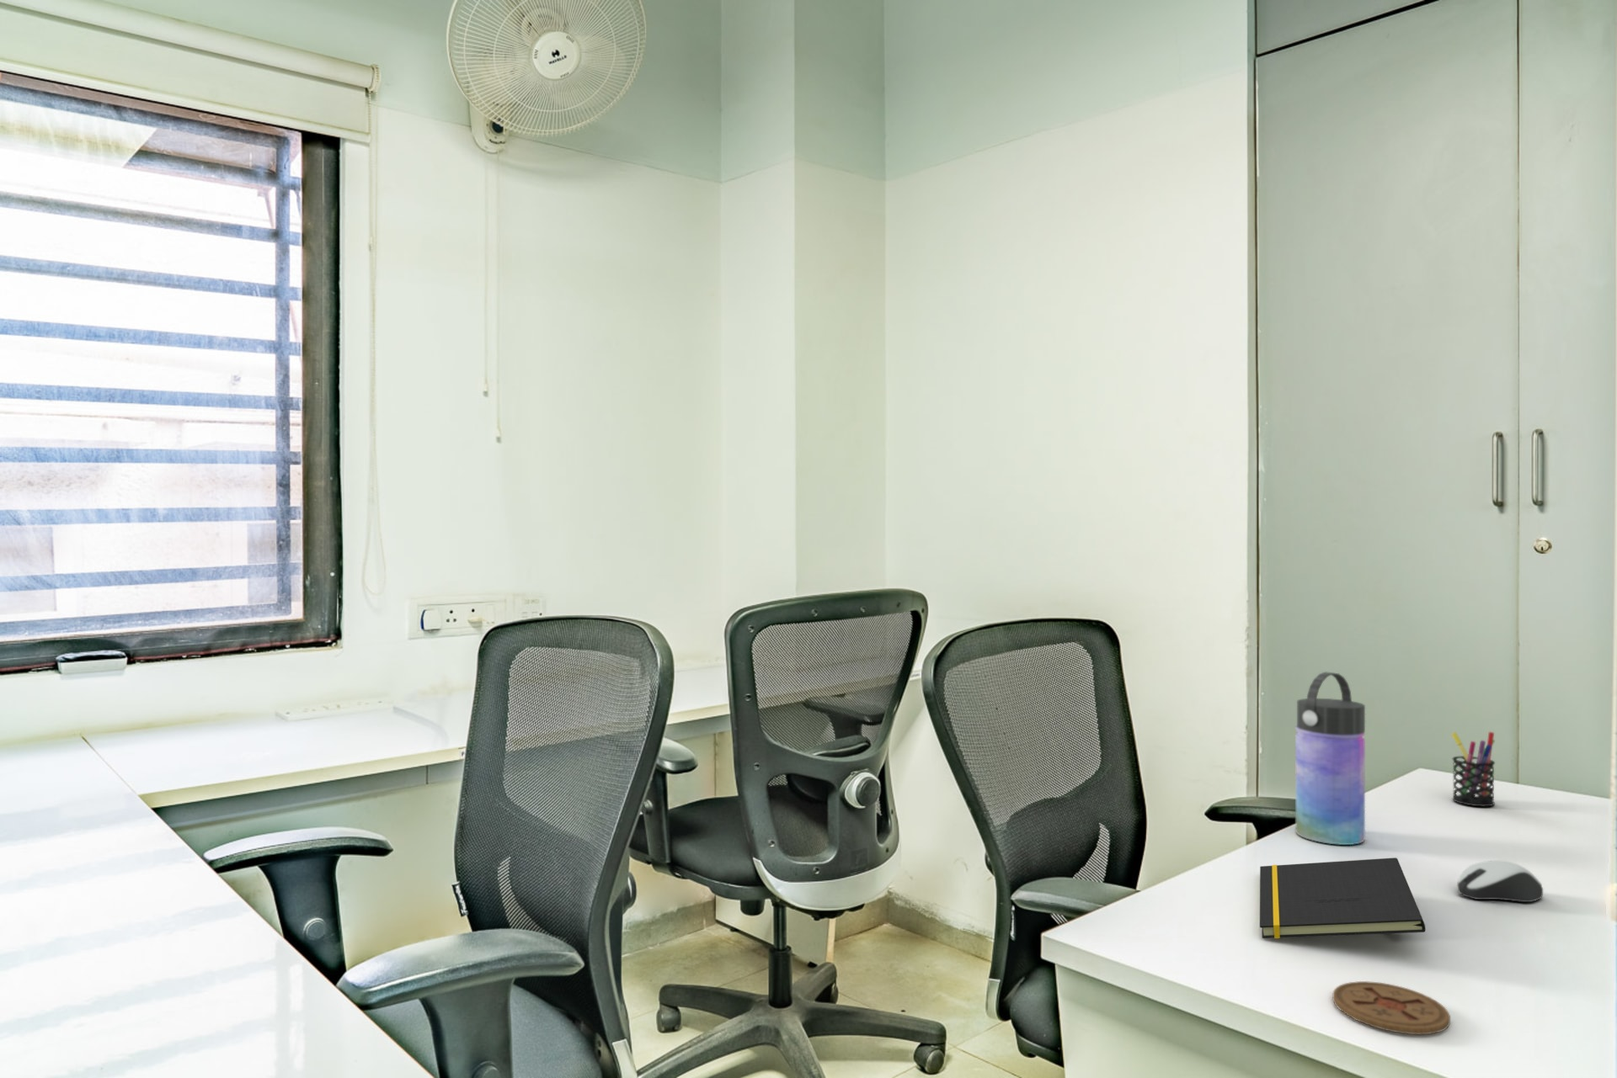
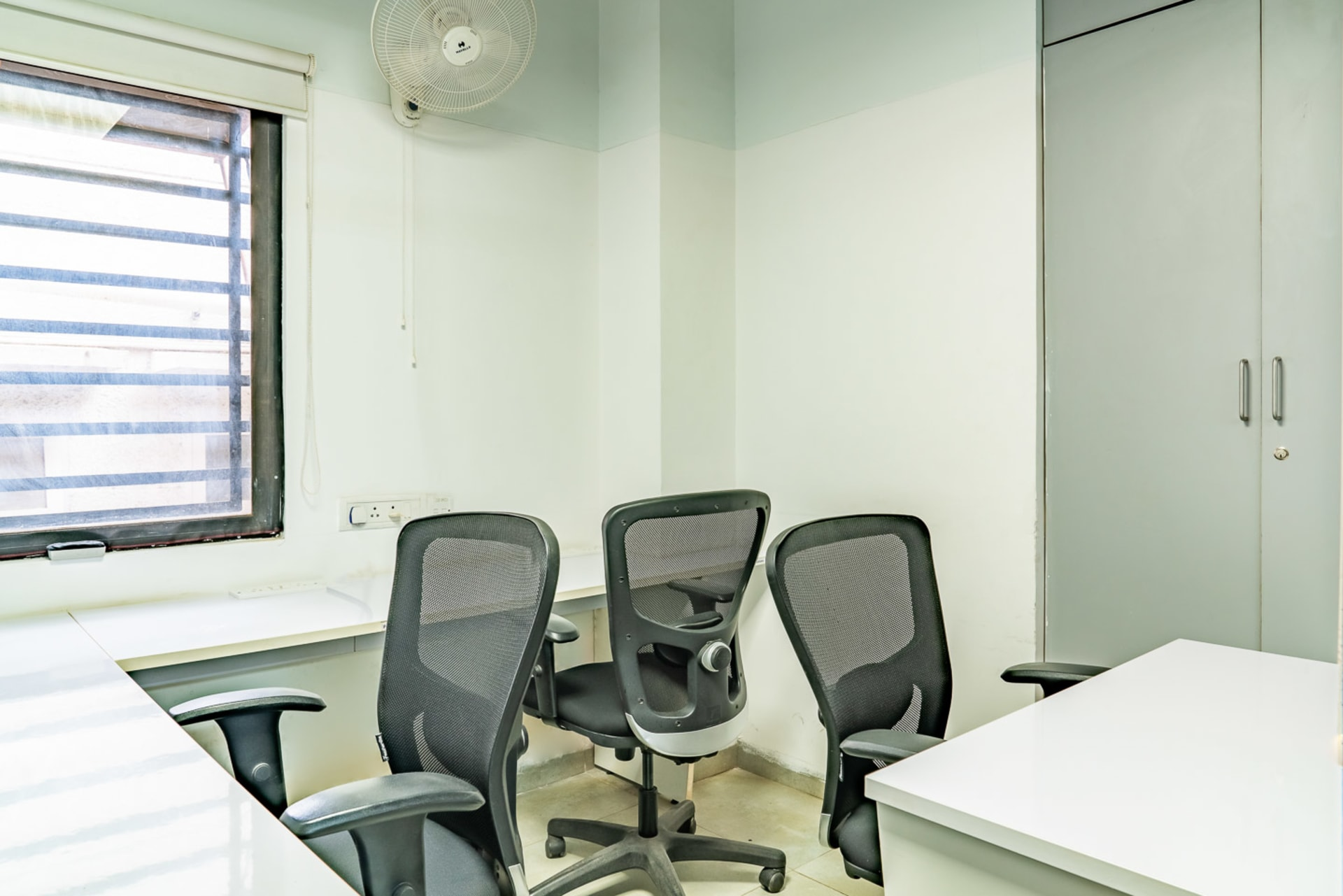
- pen holder (1479, 765)
- water bottle (1329, 753)
- coaster (1389, 1007)
- computer mouse (1499, 878)
- notepad (1333, 895)
